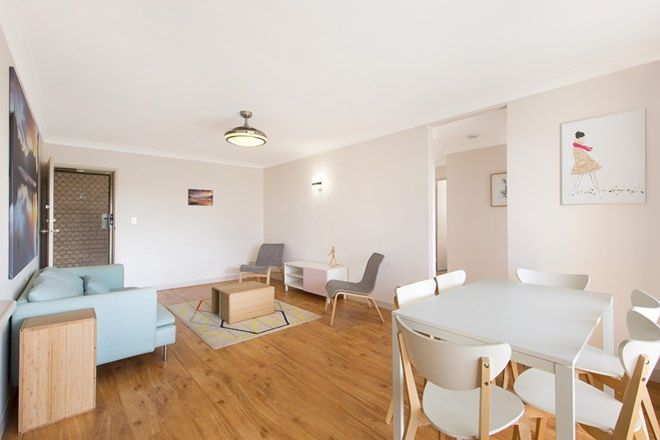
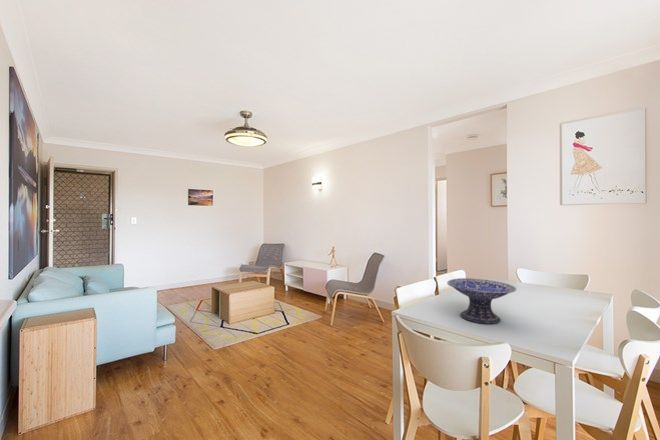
+ decorative bowl (480, 300)
